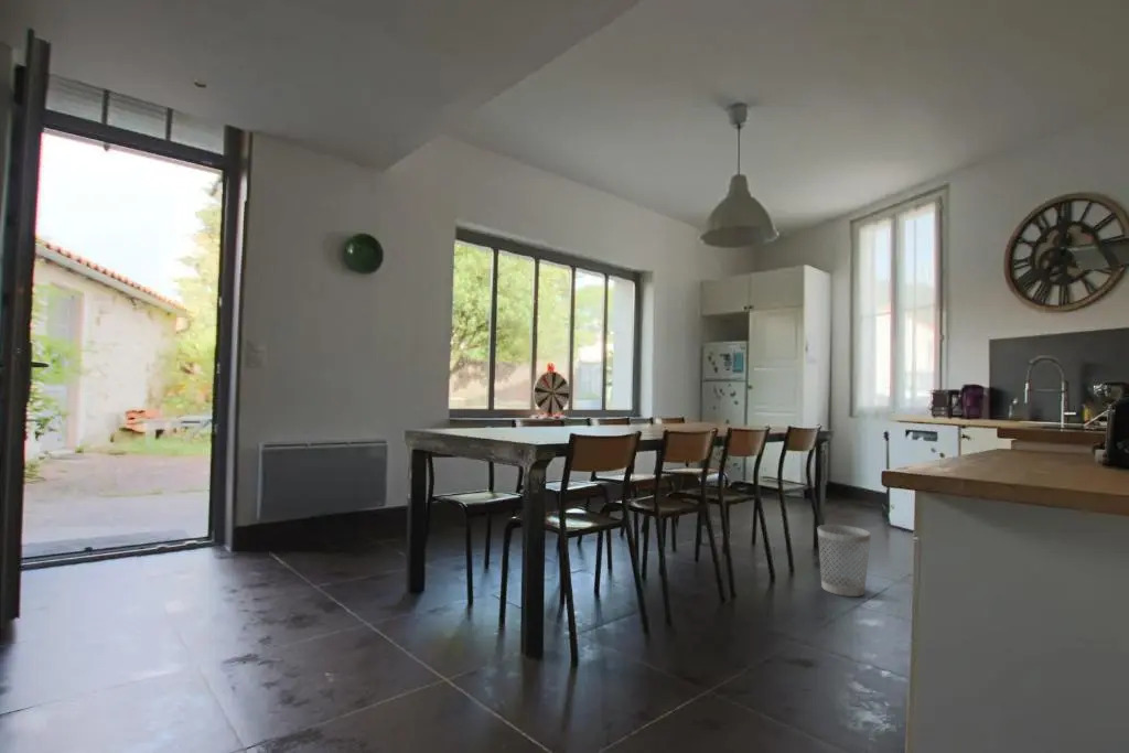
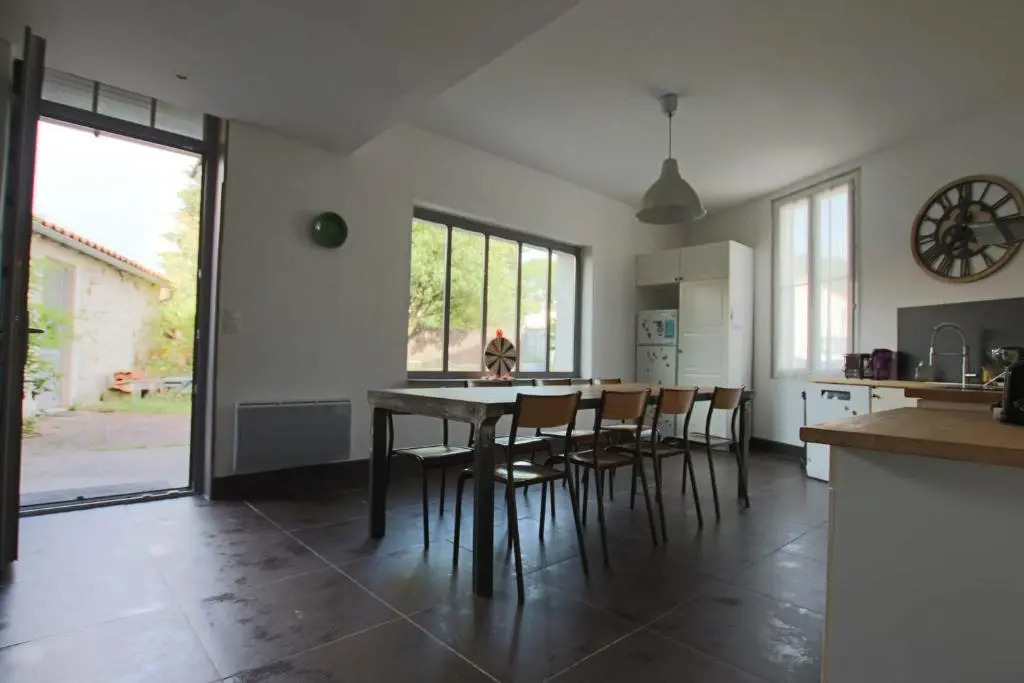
- wastebasket (842, 559)
